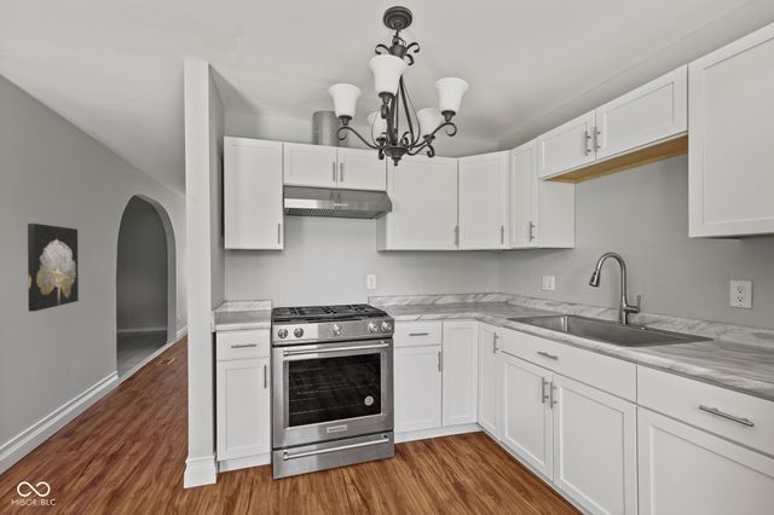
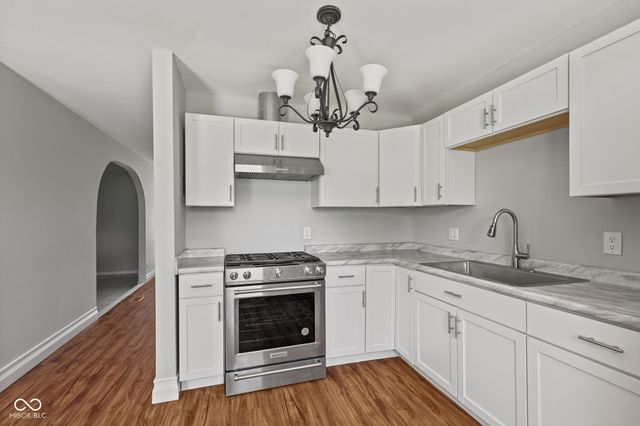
- wall art (54, 266)
